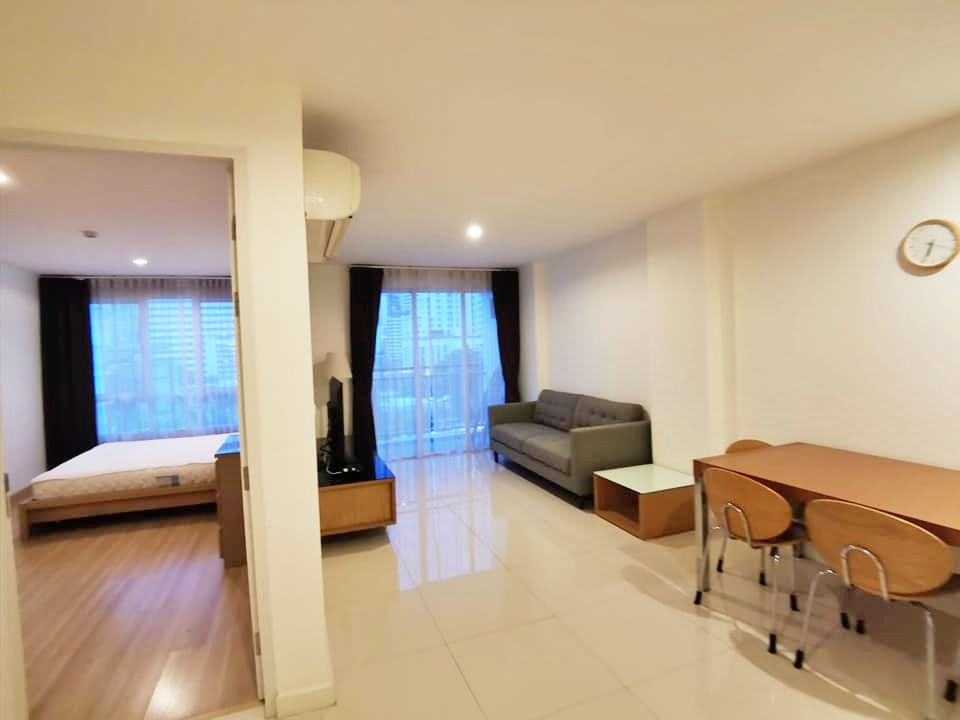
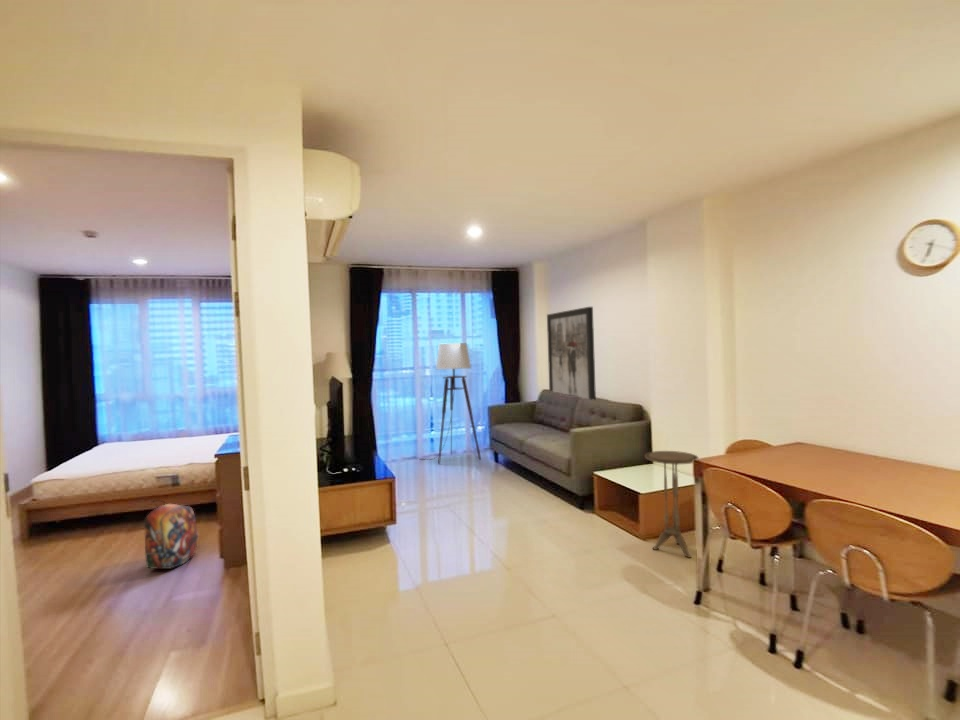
+ wall art (569, 360)
+ backpack (170, 531)
+ floor lamp (446, 401)
+ side table (673, 502)
